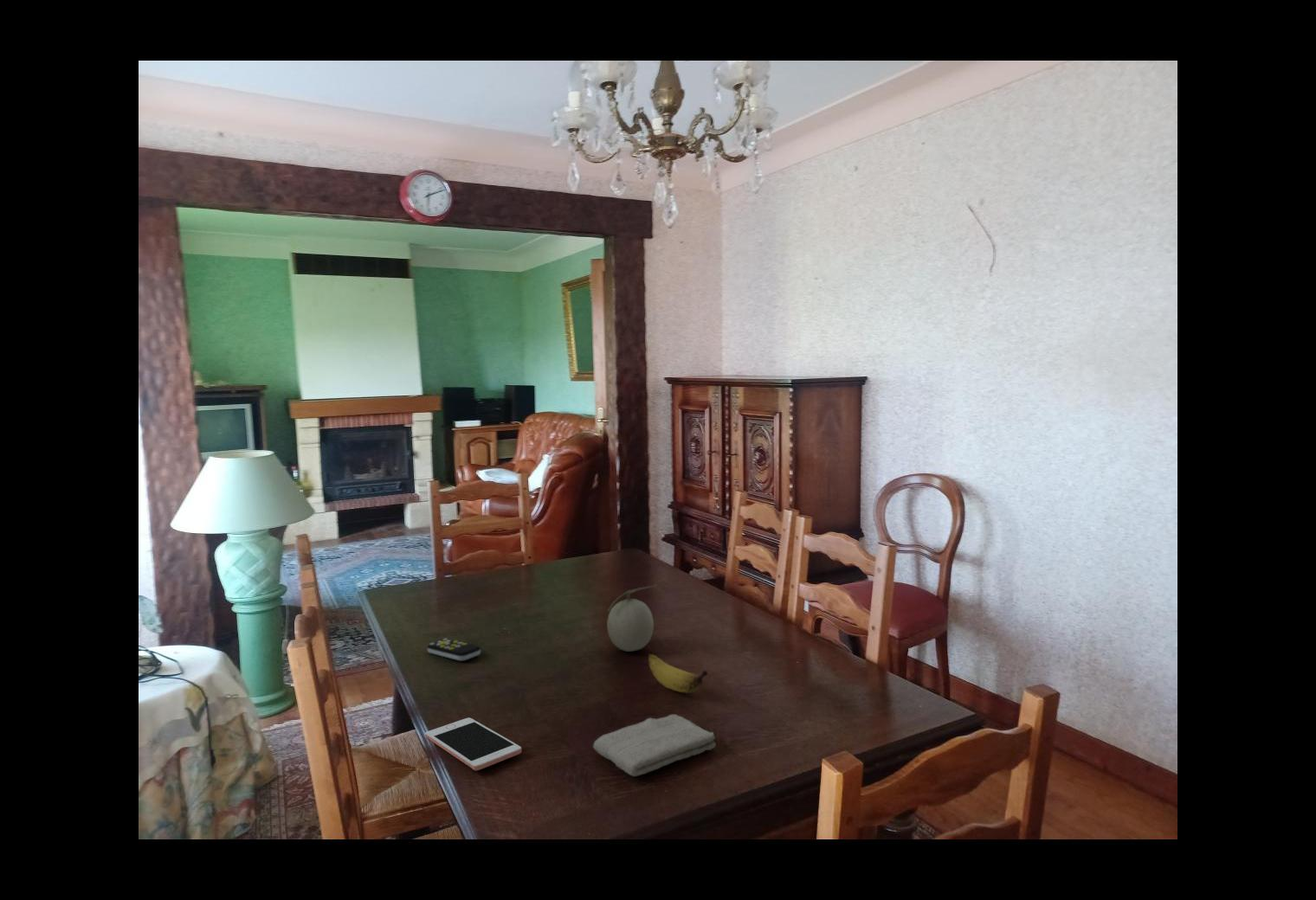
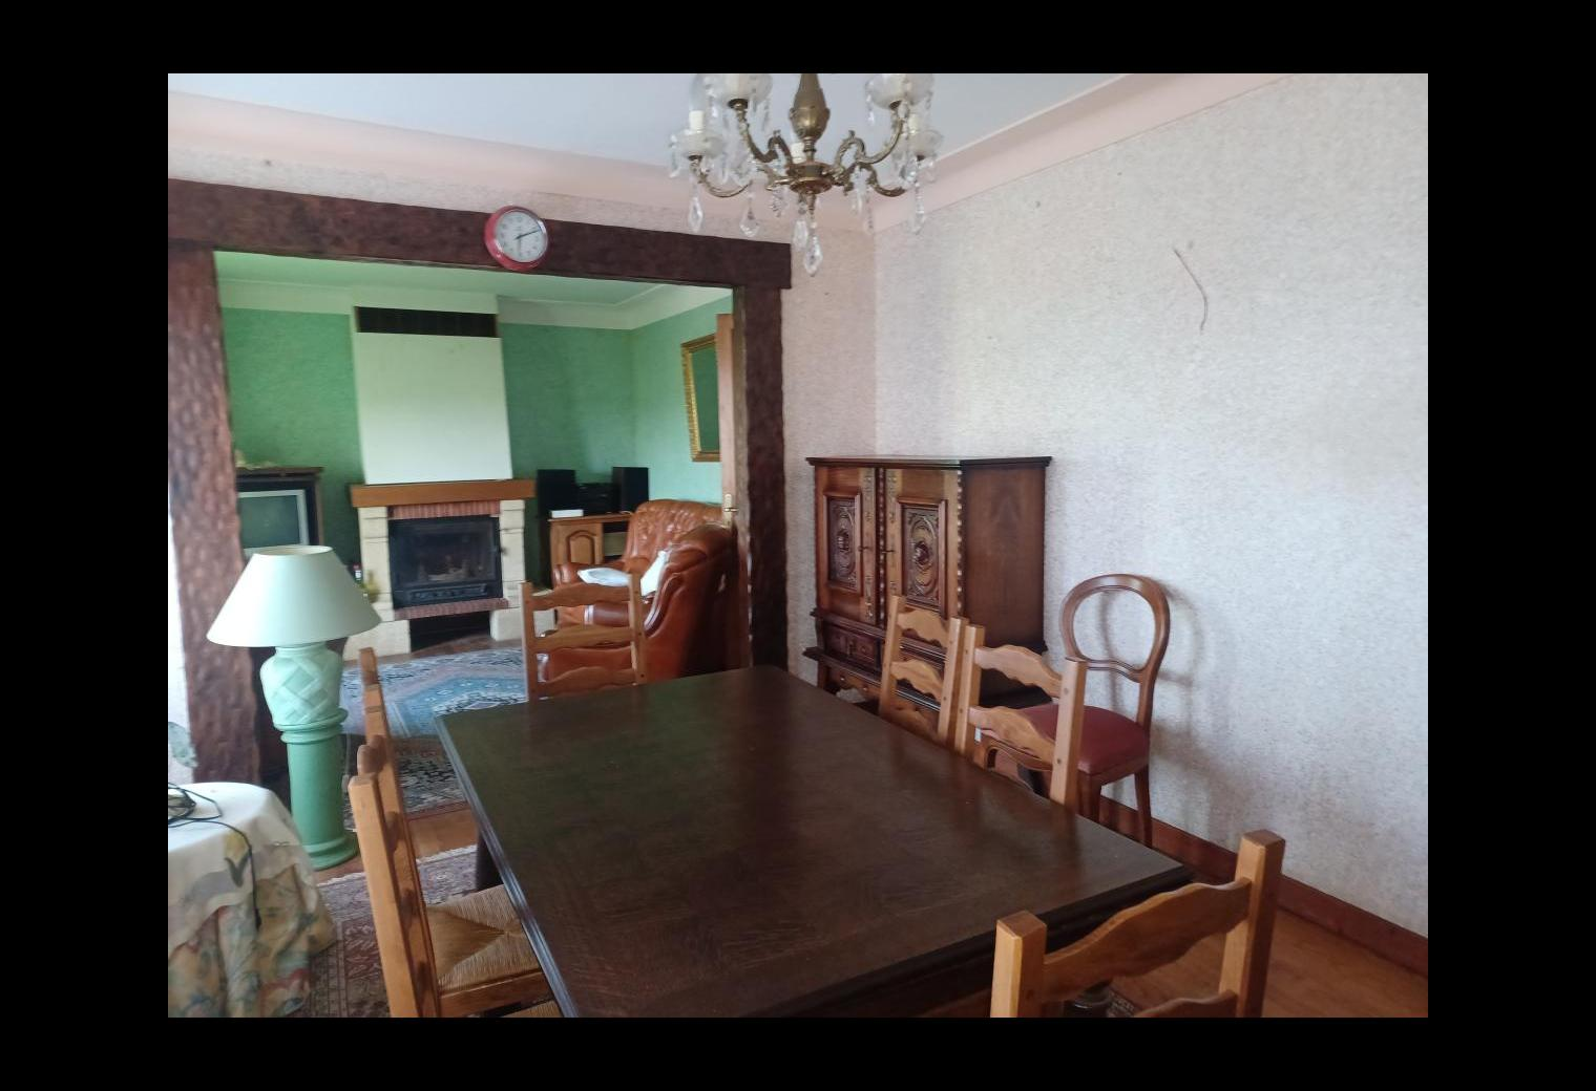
- washcloth (656, 742)
- fruit (629, 617)
- banana (675, 674)
- remote control (454, 649)
- cell phone (472, 742)
